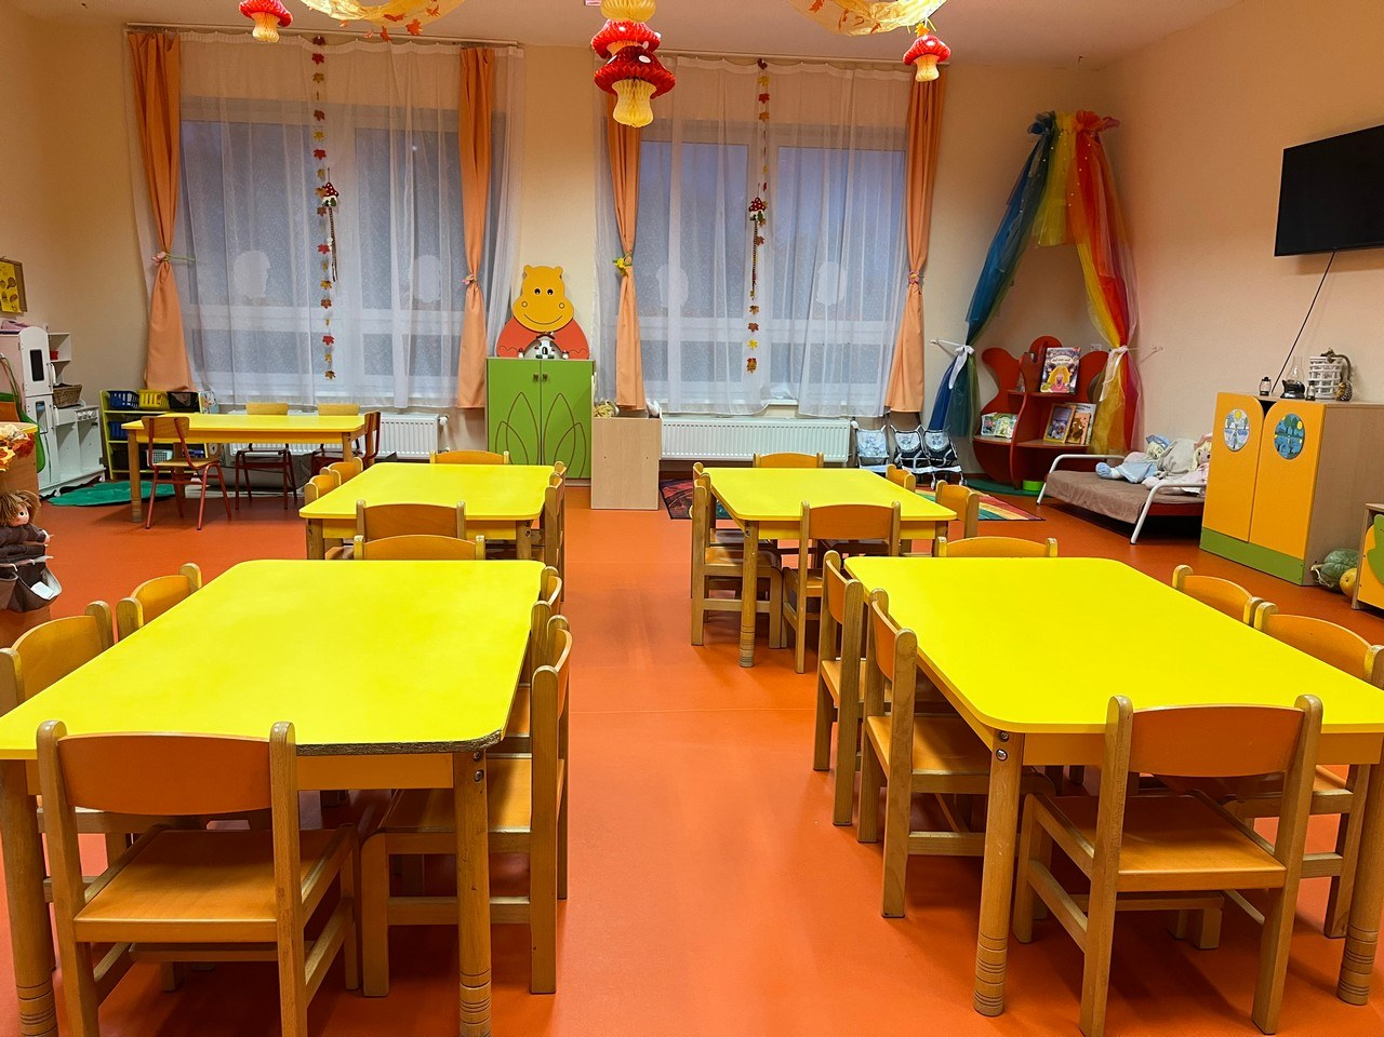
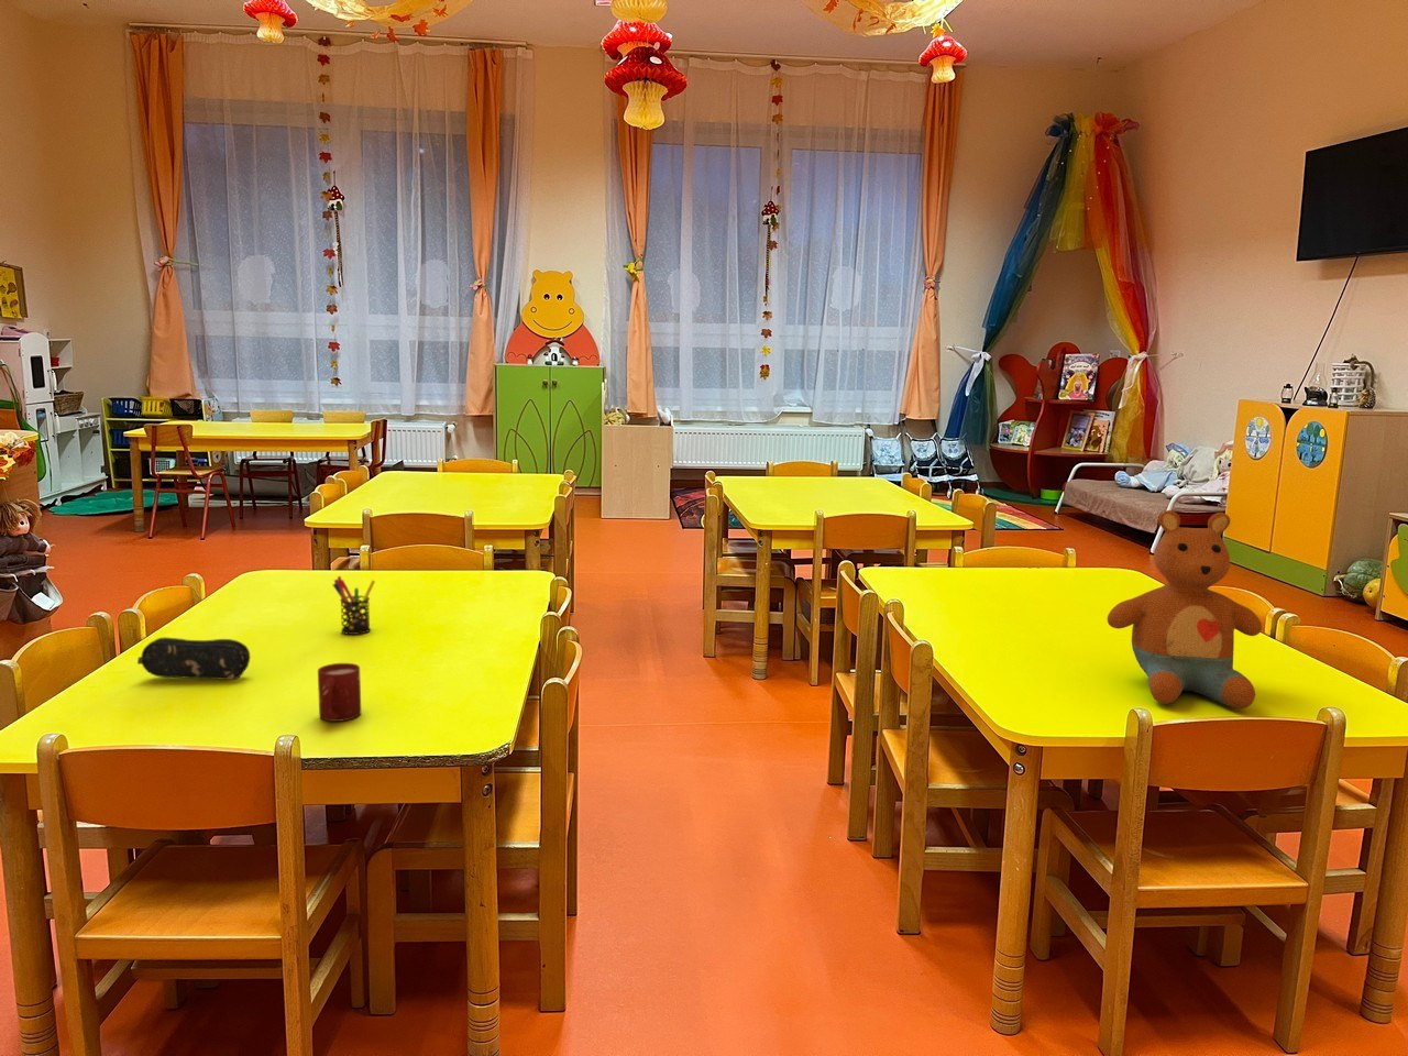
+ pencil case (196, 658)
+ stuffed toy (1195, 605)
+ cup (336, 694)
+ pen holder (353, 603)
